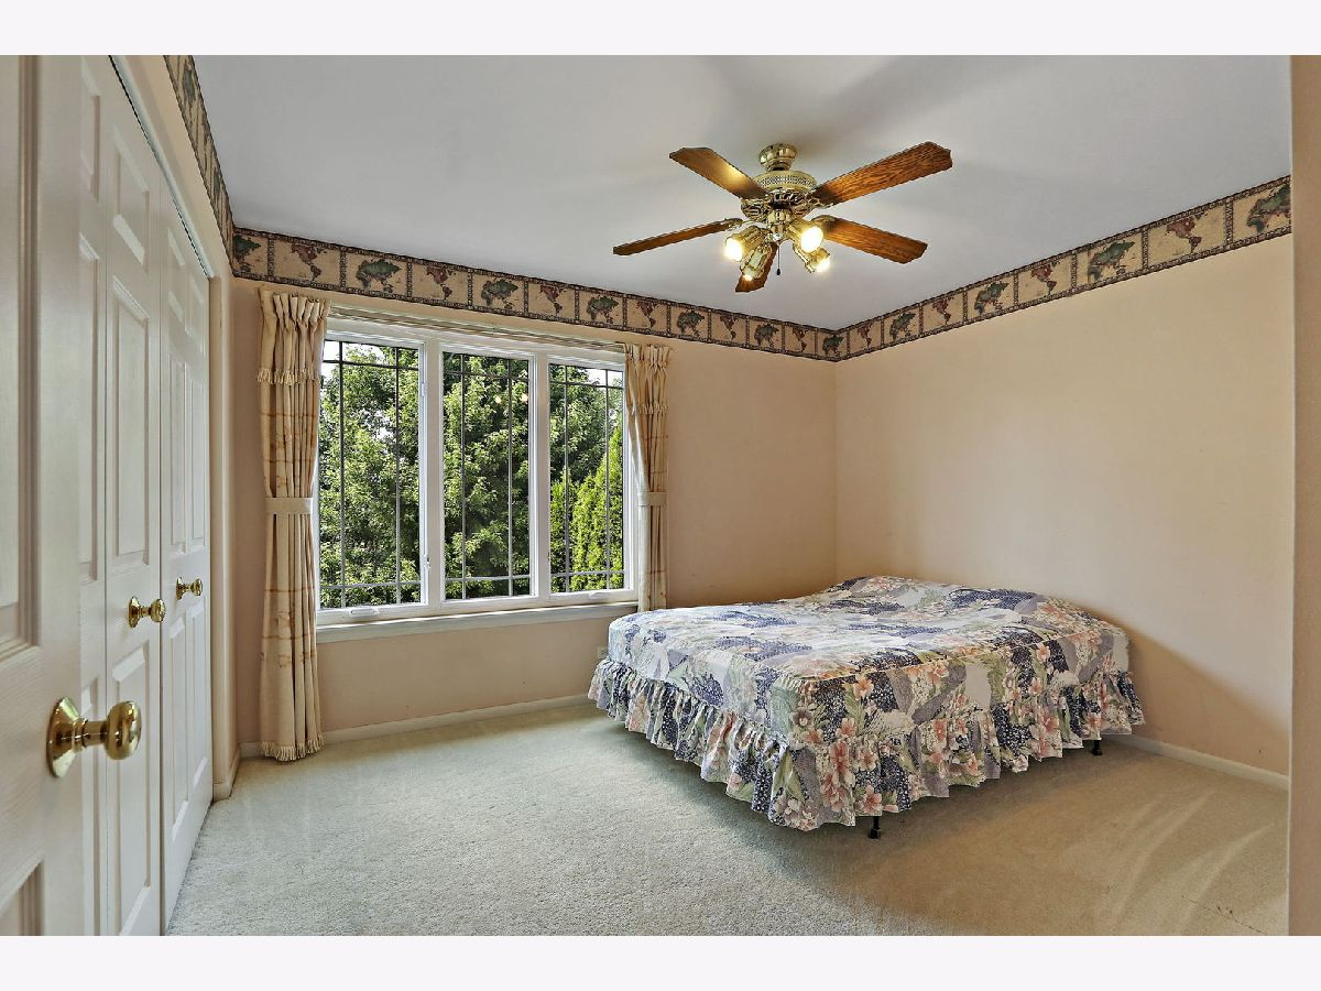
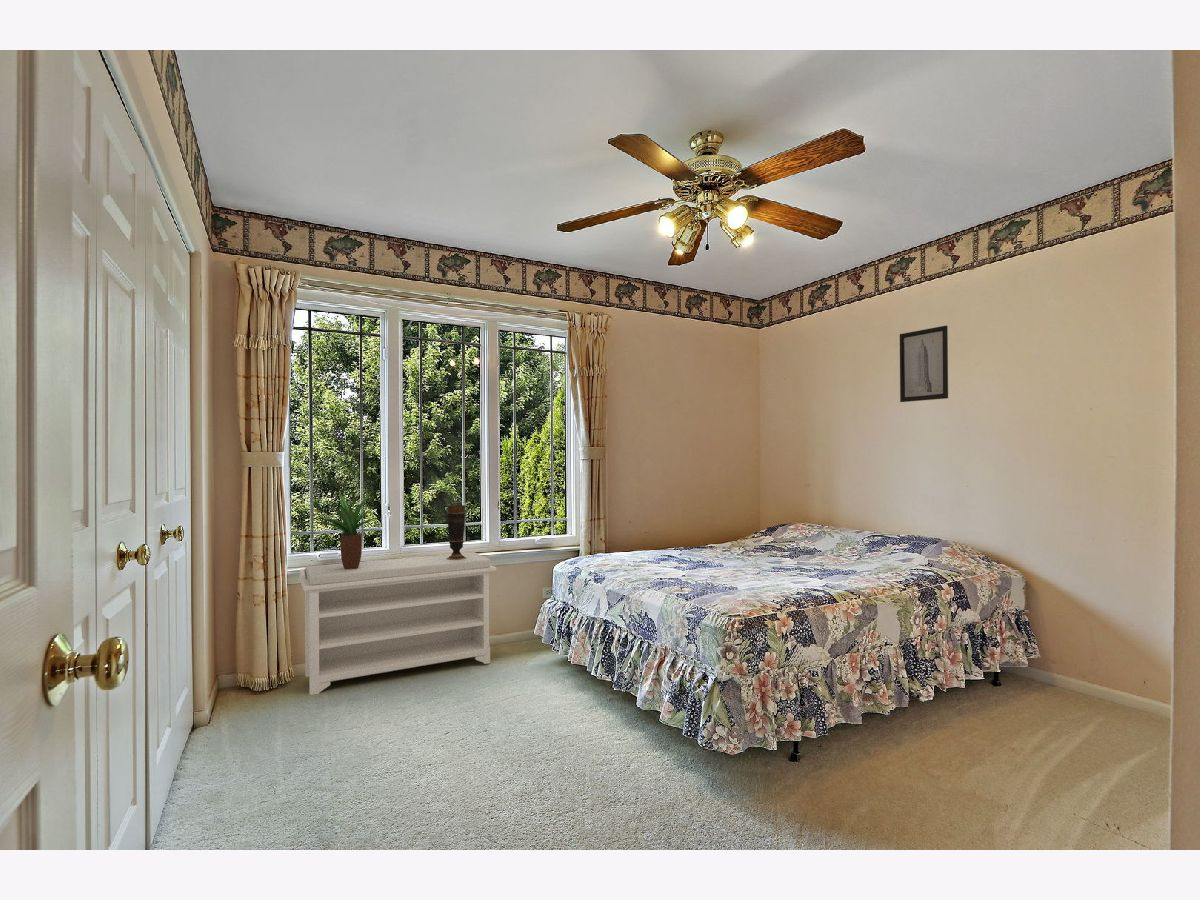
+ wall art (923, 365)
+ vase (456, 531)
+ bench (400, 615)
+ potted plant (347, 529)
